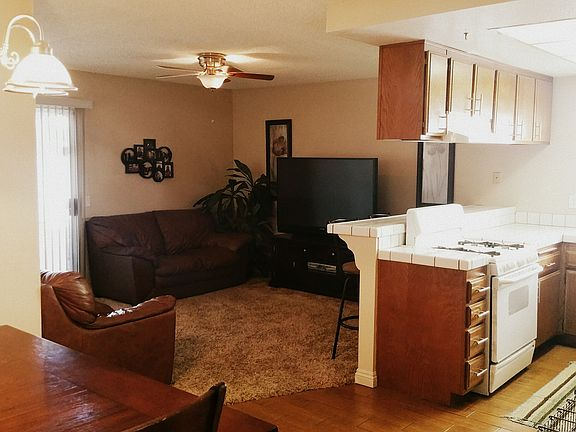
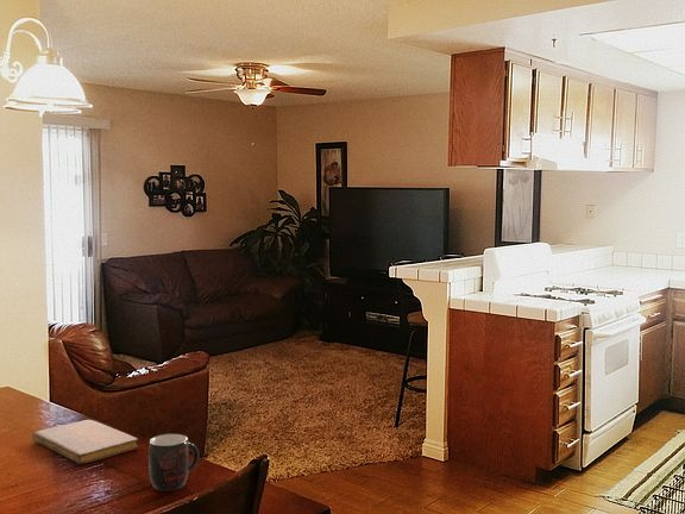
+ notebook (84, 439)
+ mug (175, 460)
